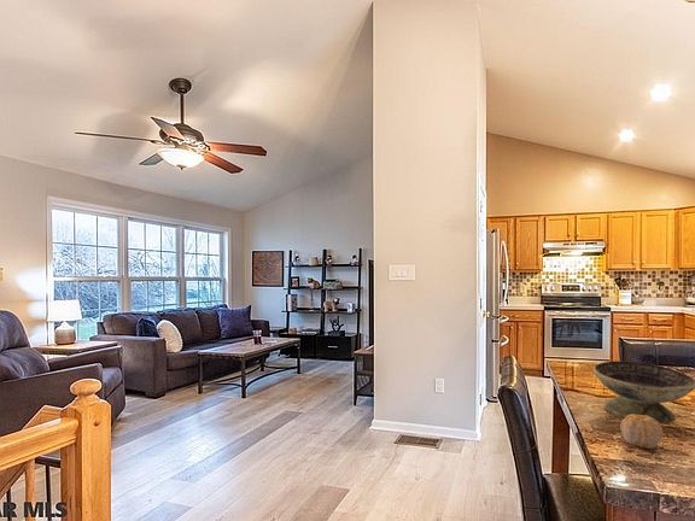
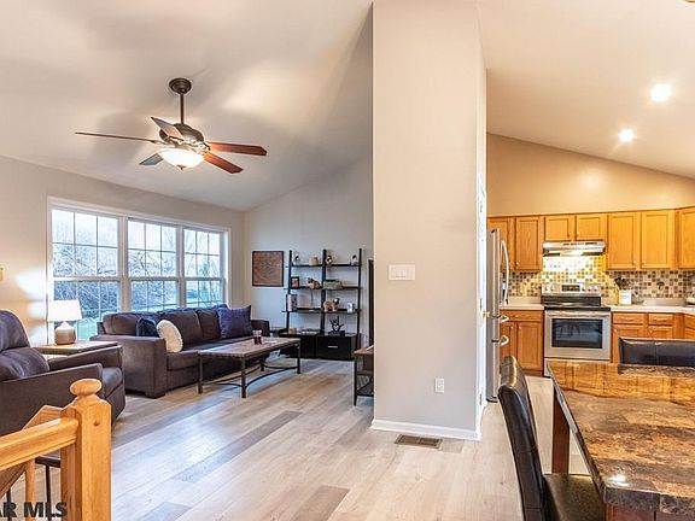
- fruit (641, 431)
- decorative bowl (642, 391)
